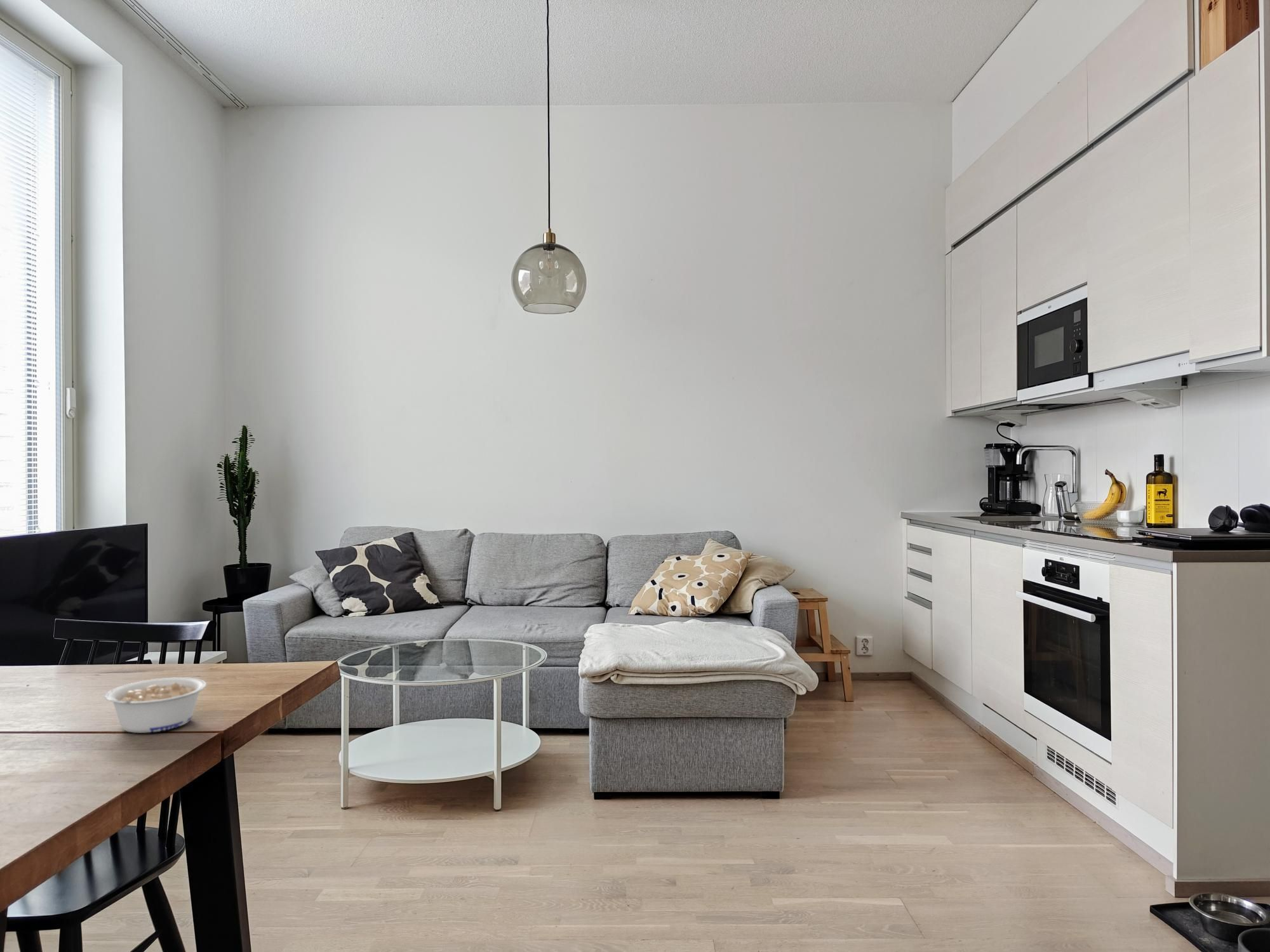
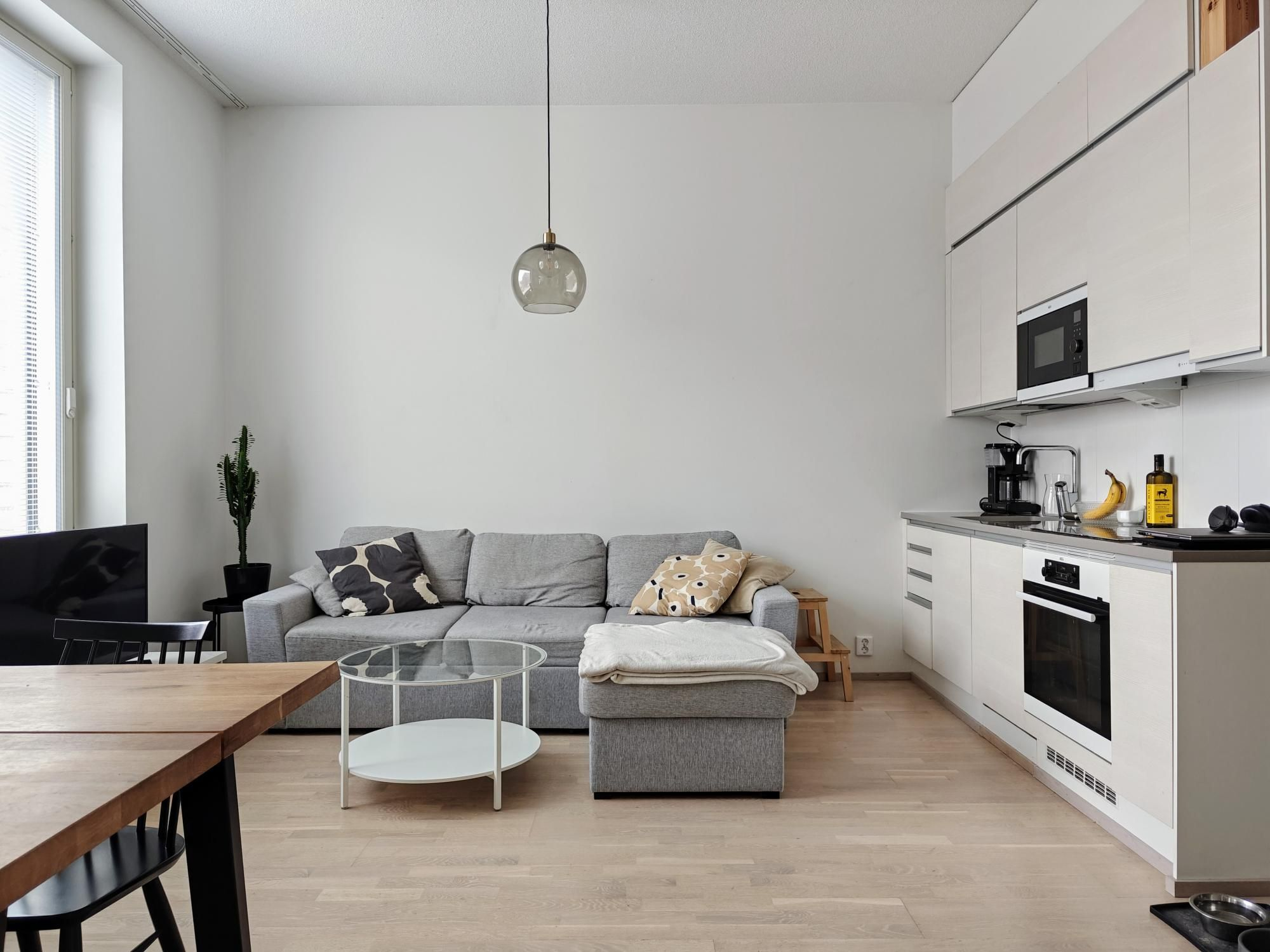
- legume (157, 703)
